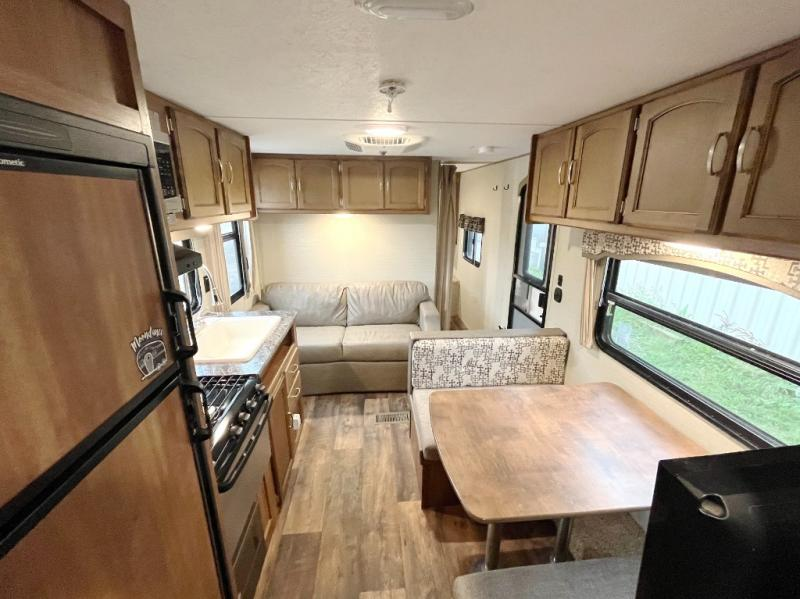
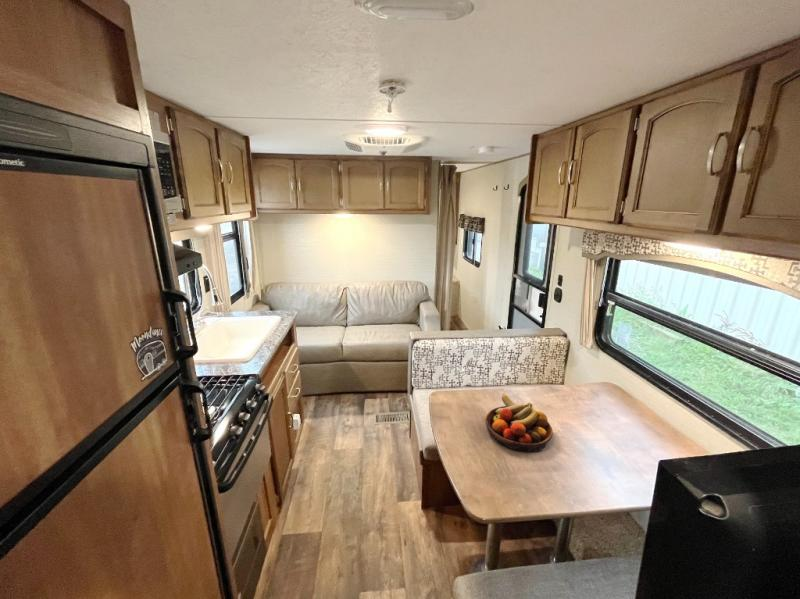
+ fruit bowl (517, 421)
